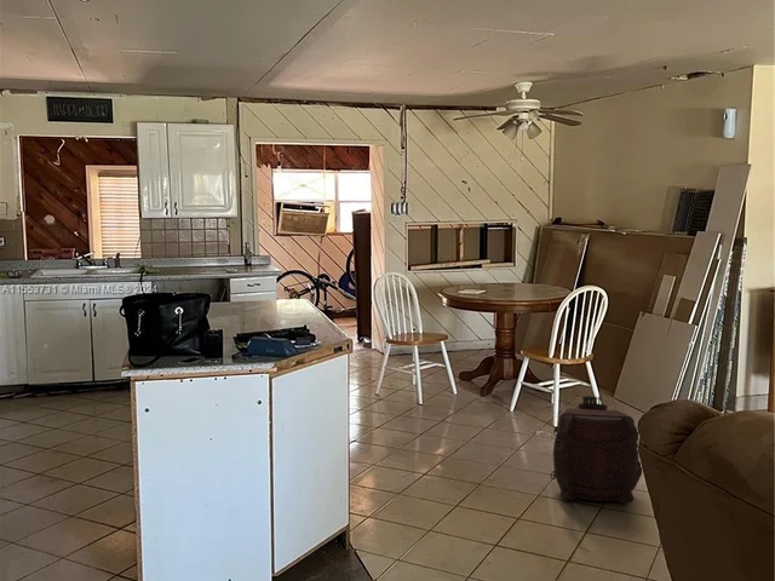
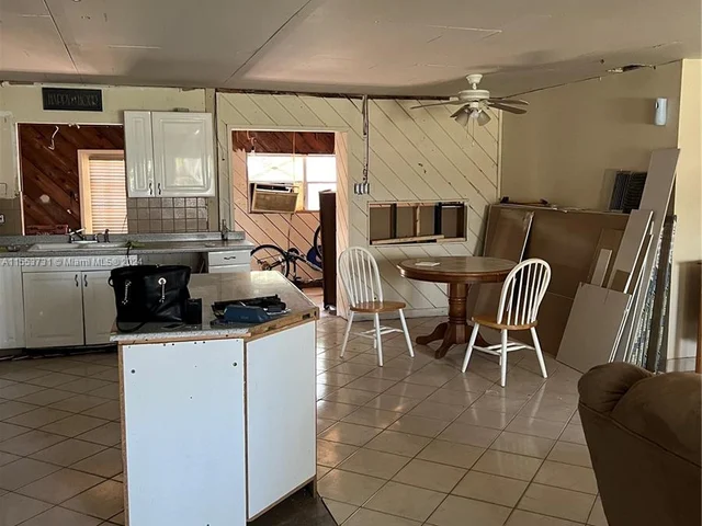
- backpack (595, 449)
